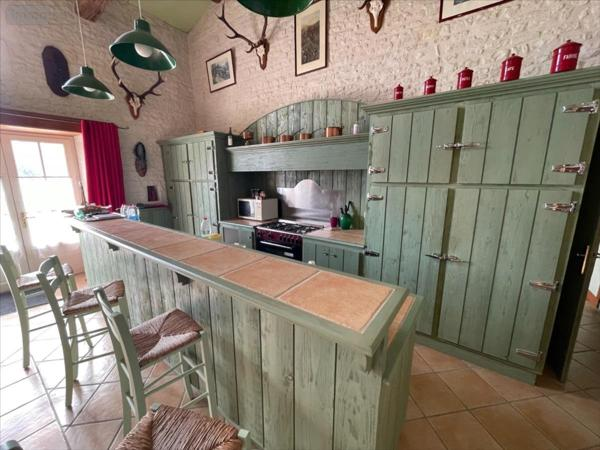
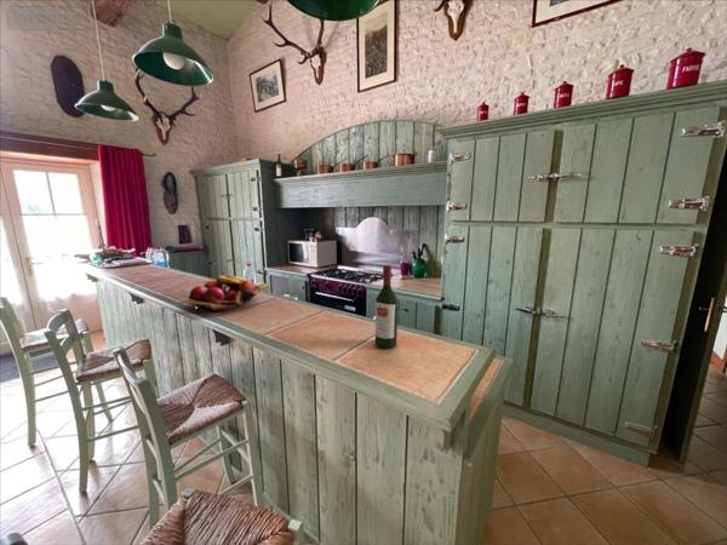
+ wine bottle (387, 305)
+ fruit basket (225, 291)
